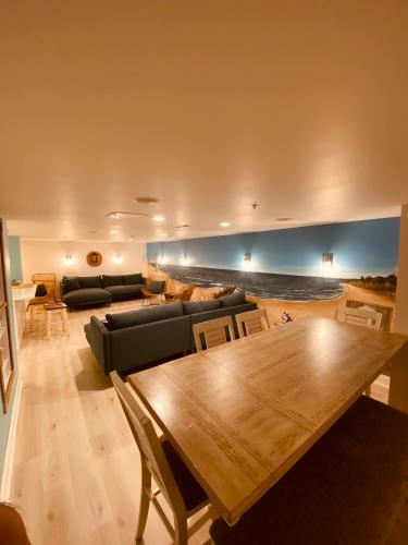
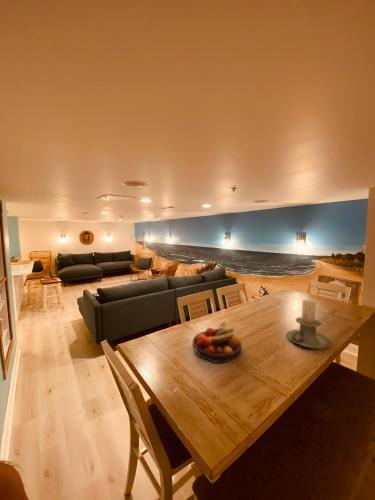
+ candle holder (308, 320)
+ fruit bowl (216, 339)
